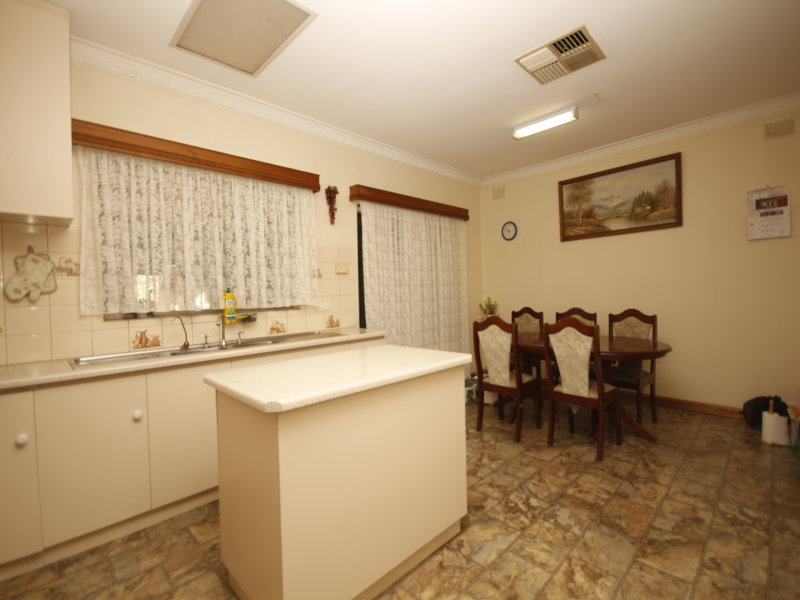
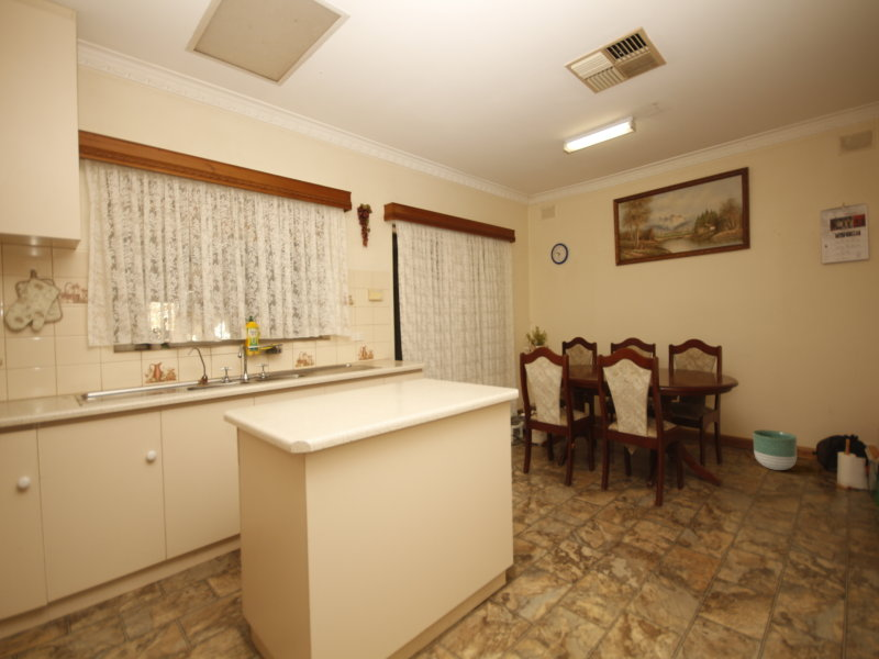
+ planter (775, 450)
